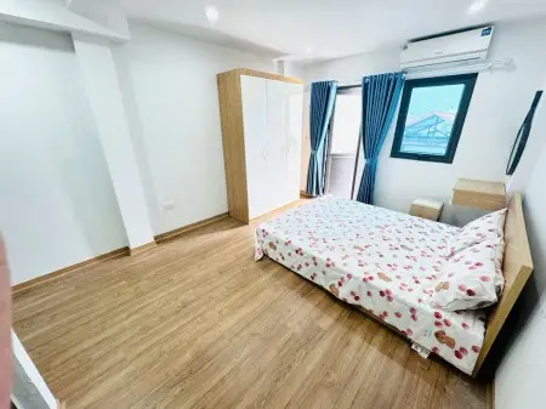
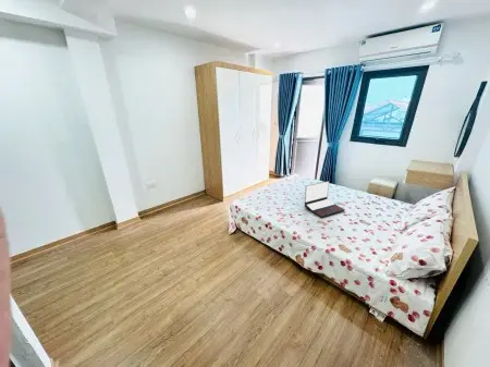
+ laptop (324, 198)
